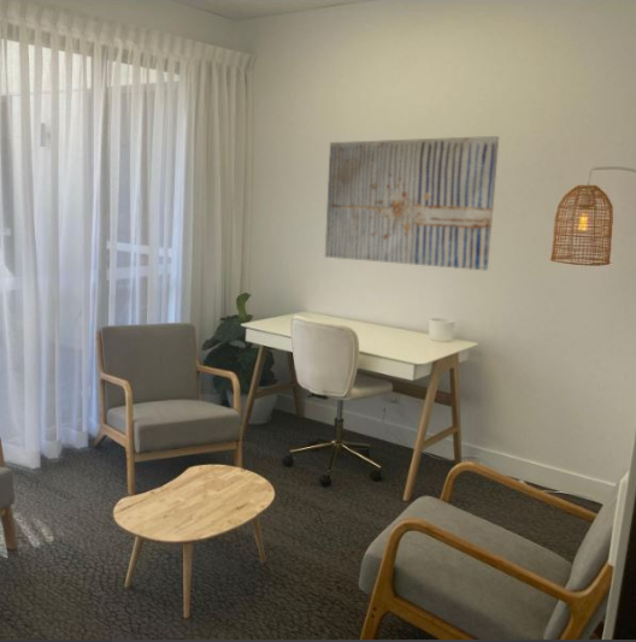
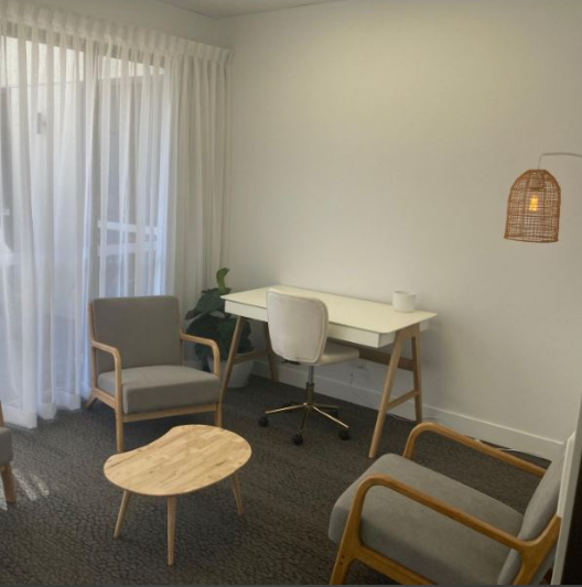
- wall art (404, 202)
